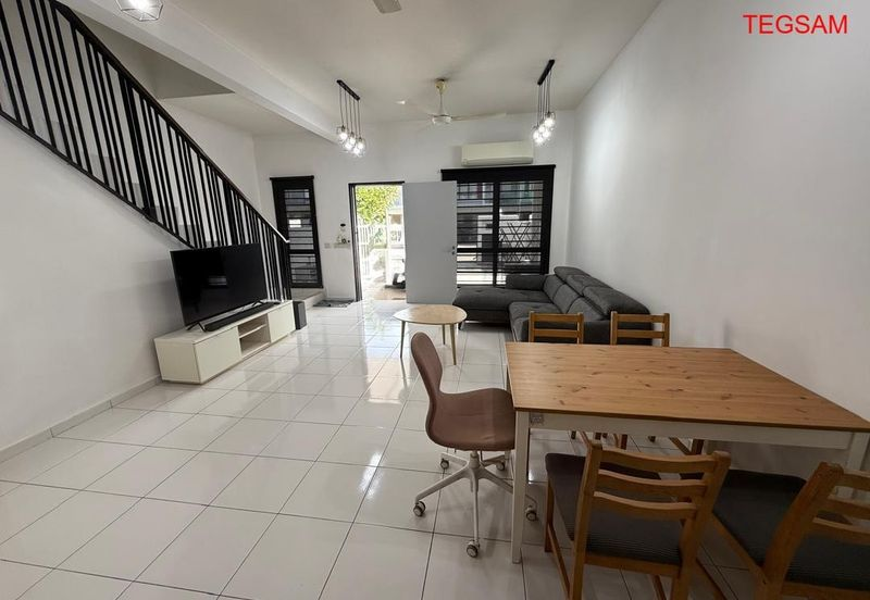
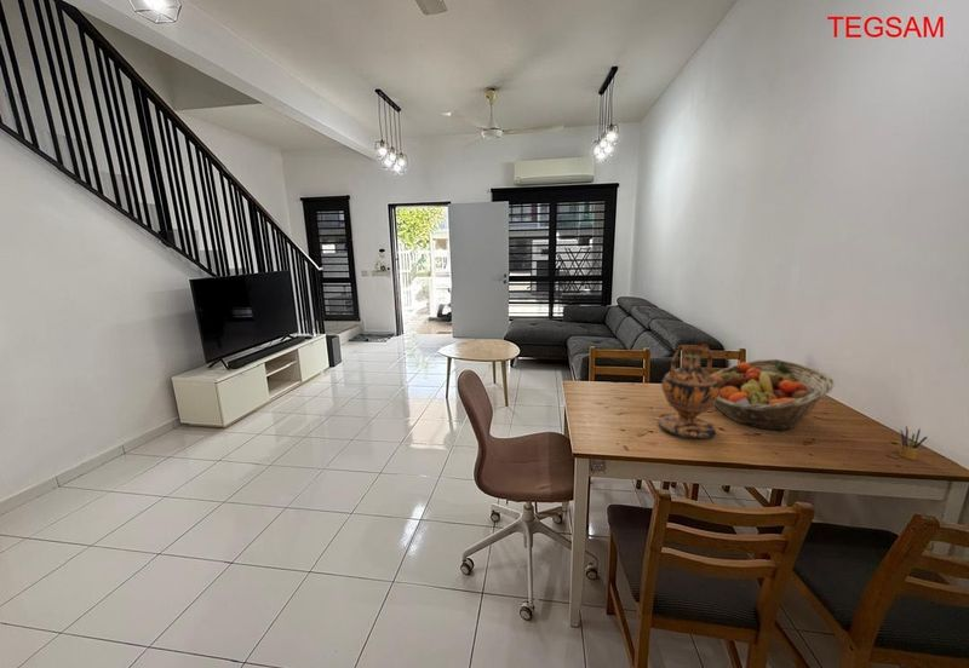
+ fruit basket (761, 390)
+ vase (689, 387)
+ pencil box (911, 443)
